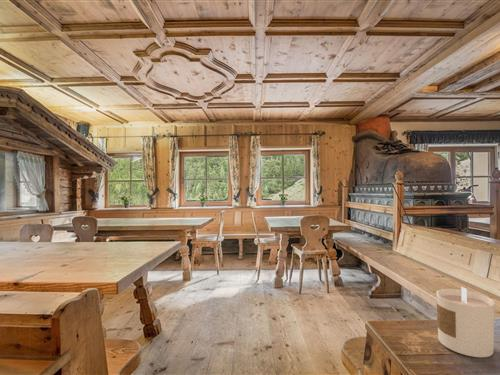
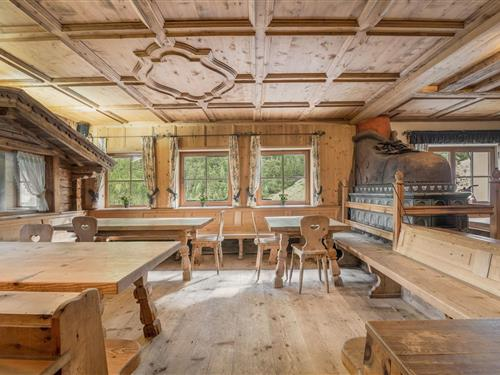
- candle (464, 316)
